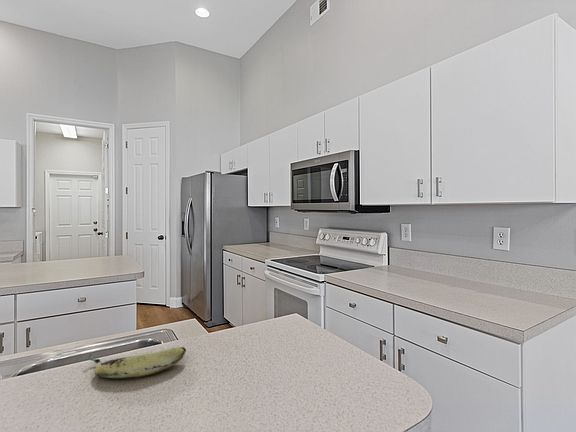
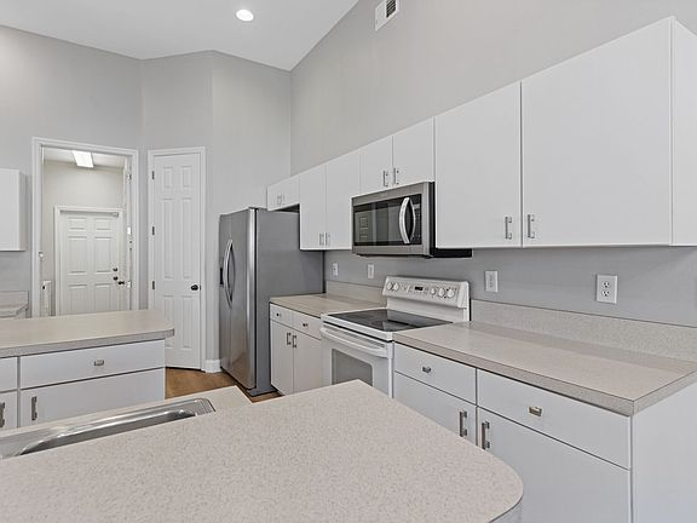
- fruit (133, 361)
